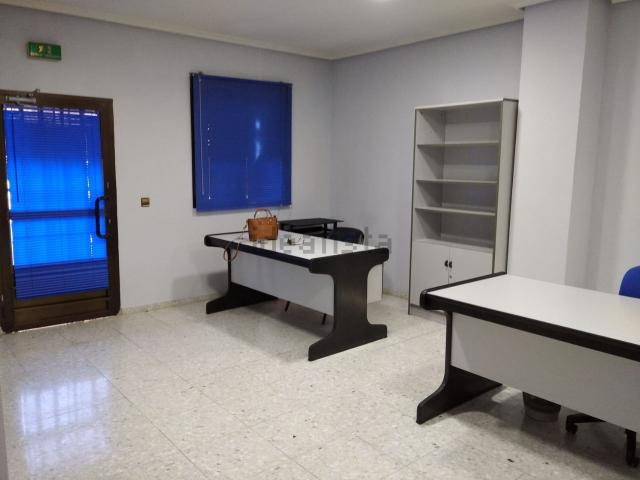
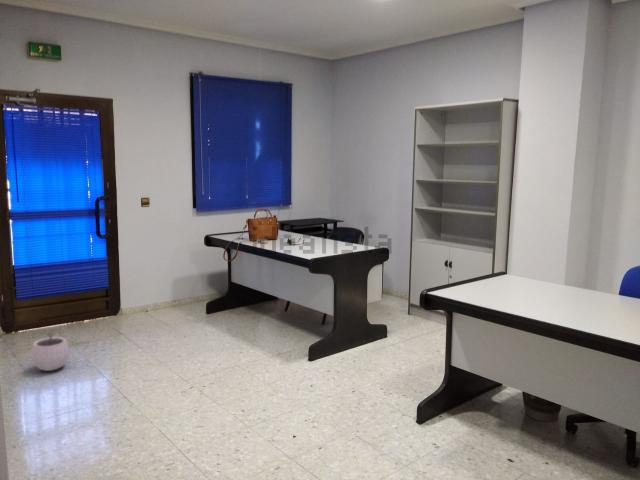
+ plant pot (50, 349)
